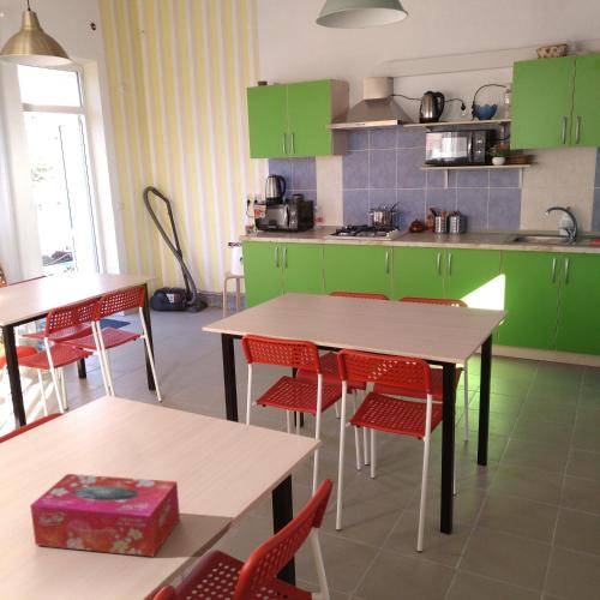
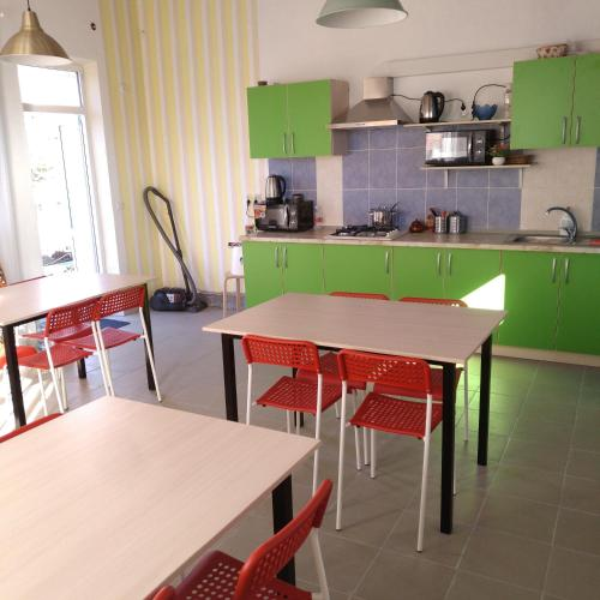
- tissue box (107, 512)
